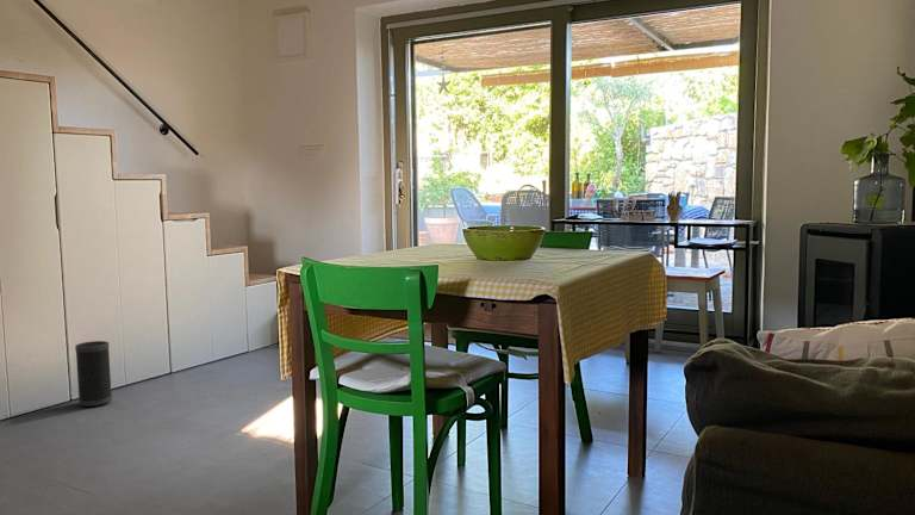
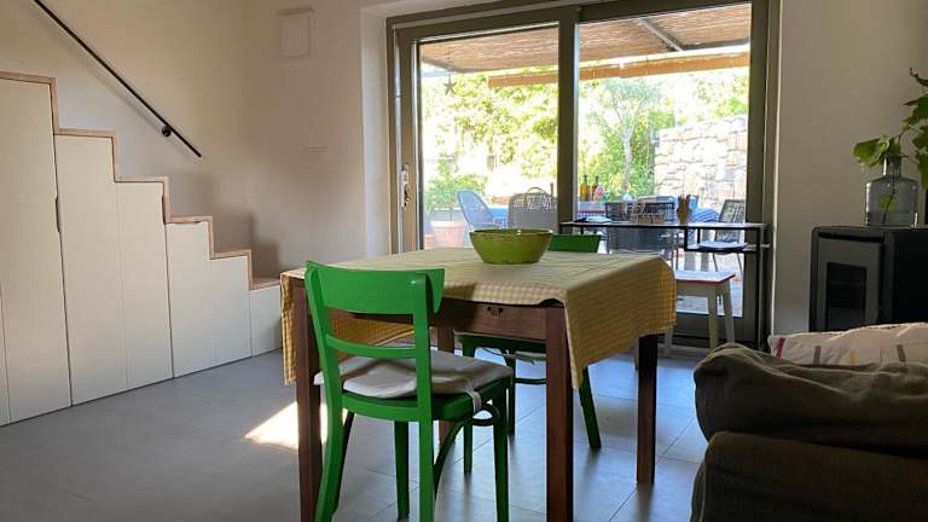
- speaker (93, 373)
